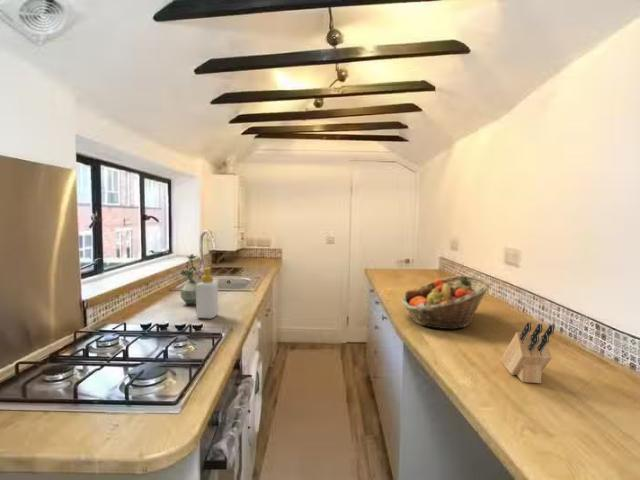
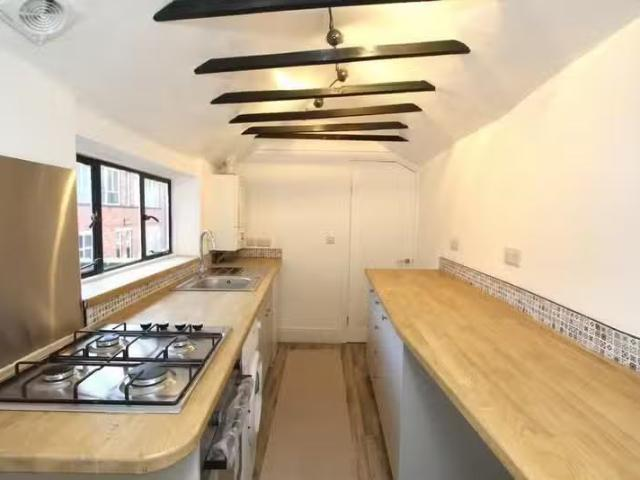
- potted plant (191, 278)
- knife block (526, 345)
- fruit basket (443, 299)
- soap bottle (207, 292)
